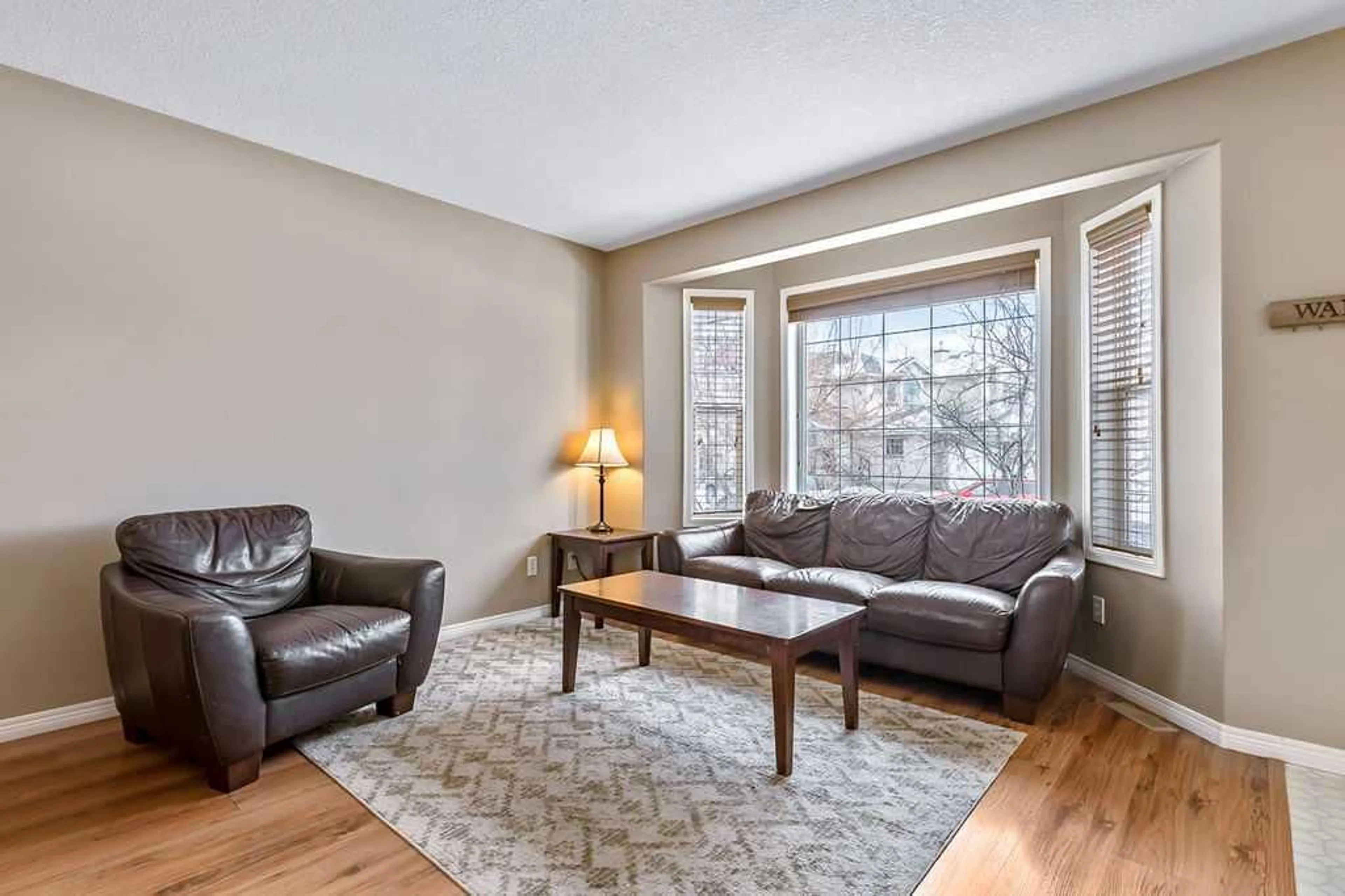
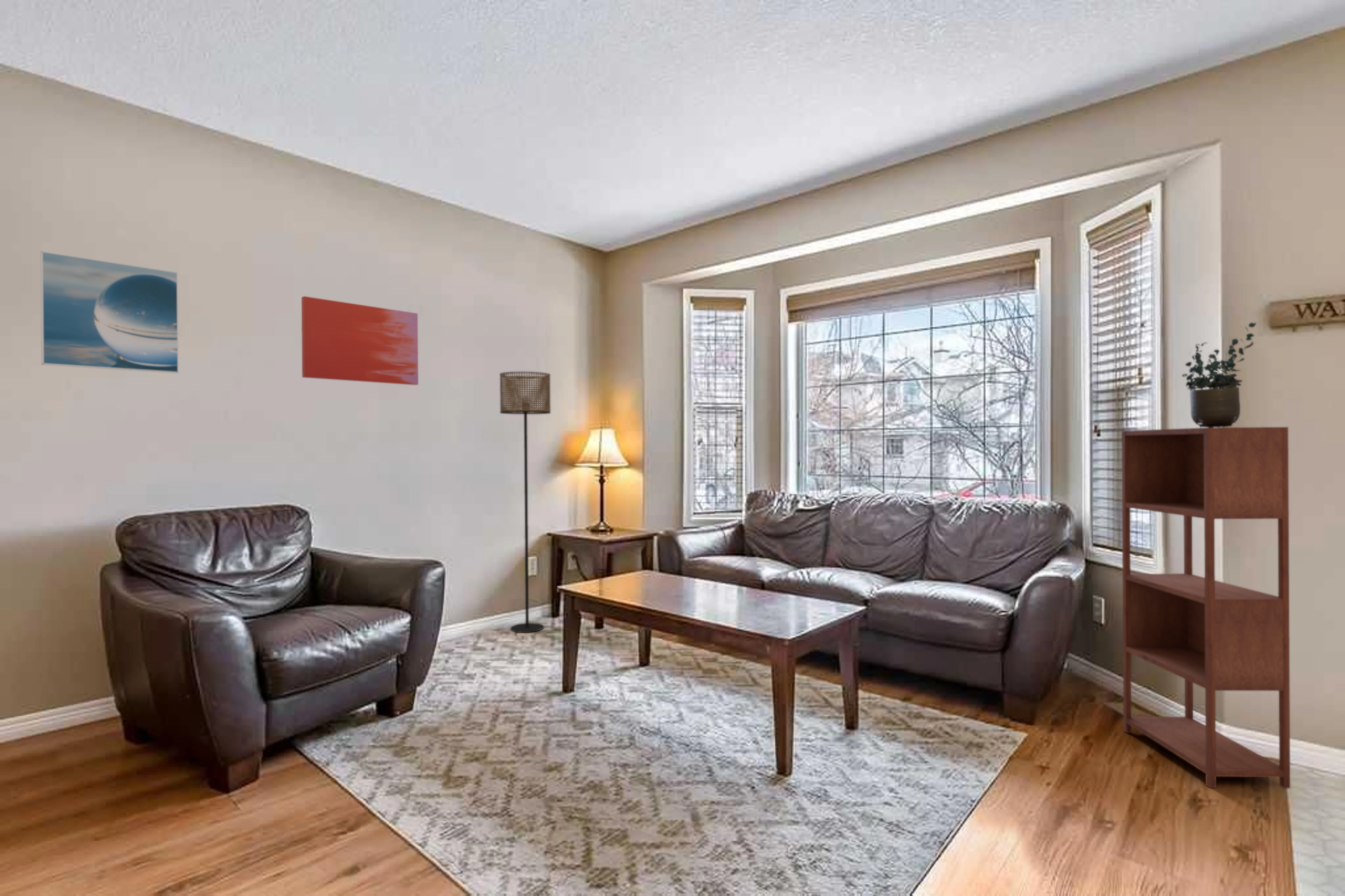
+ floor lamp (526, 501)
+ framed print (113, 316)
+ shelving unit (1198, 593)
+ wall art (363, 343)
+ potted plant (1217, 377)
